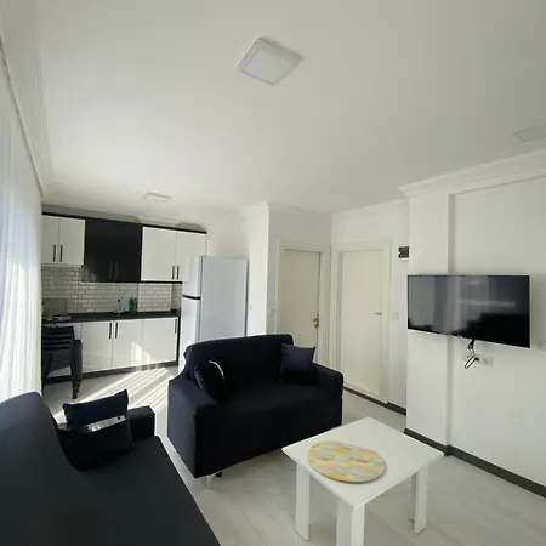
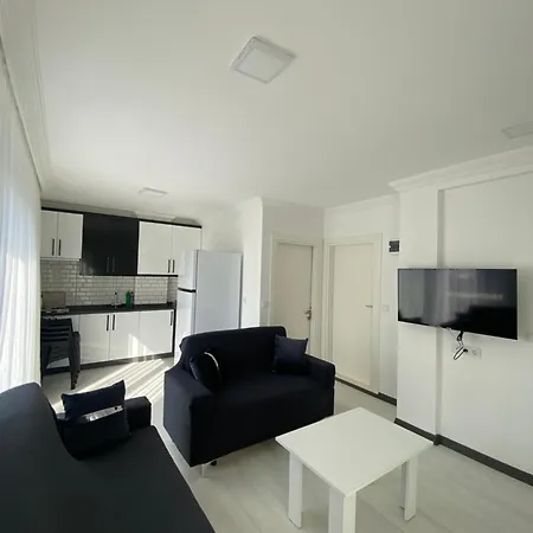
- decorative tray (345, 457)
